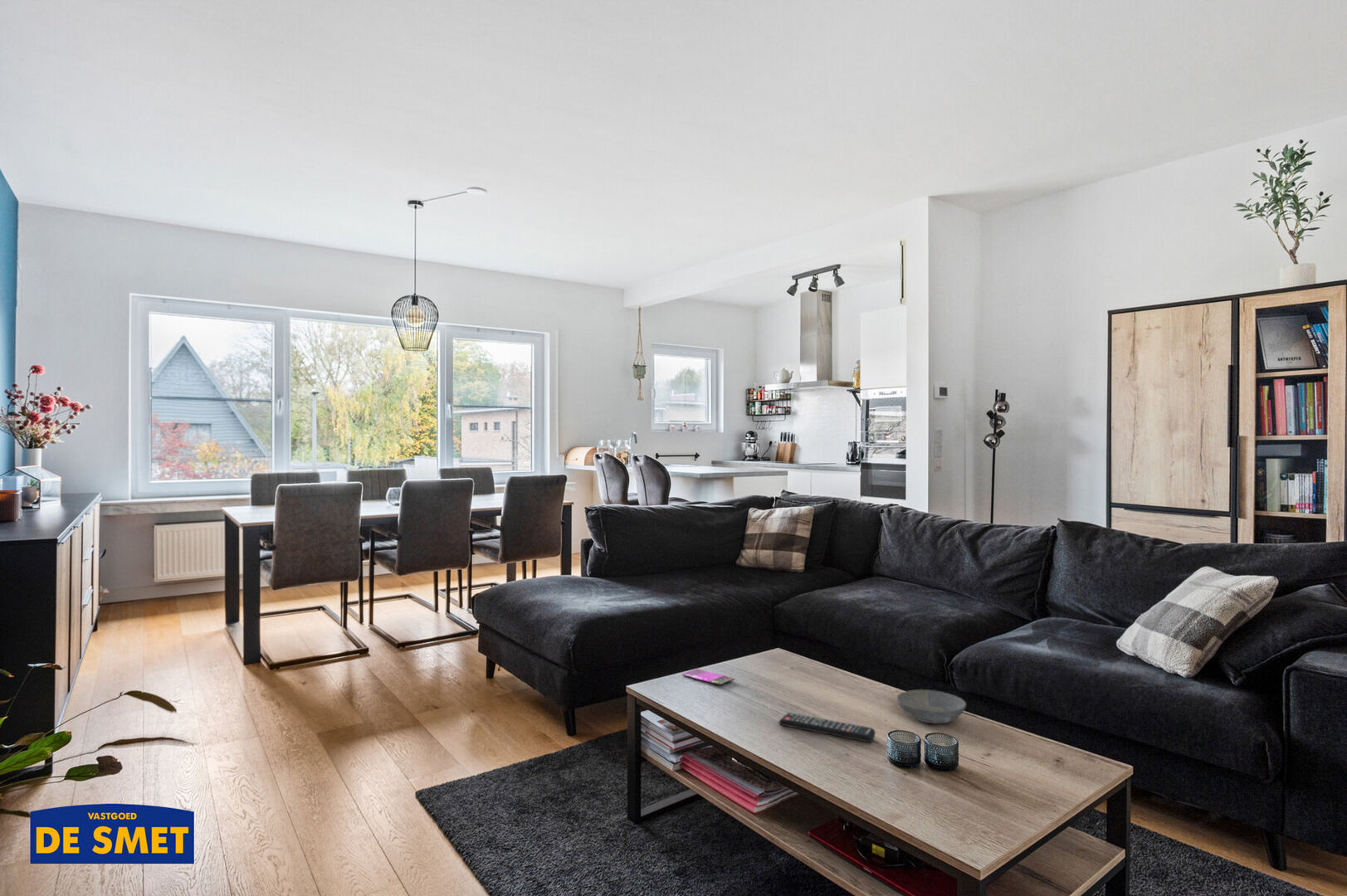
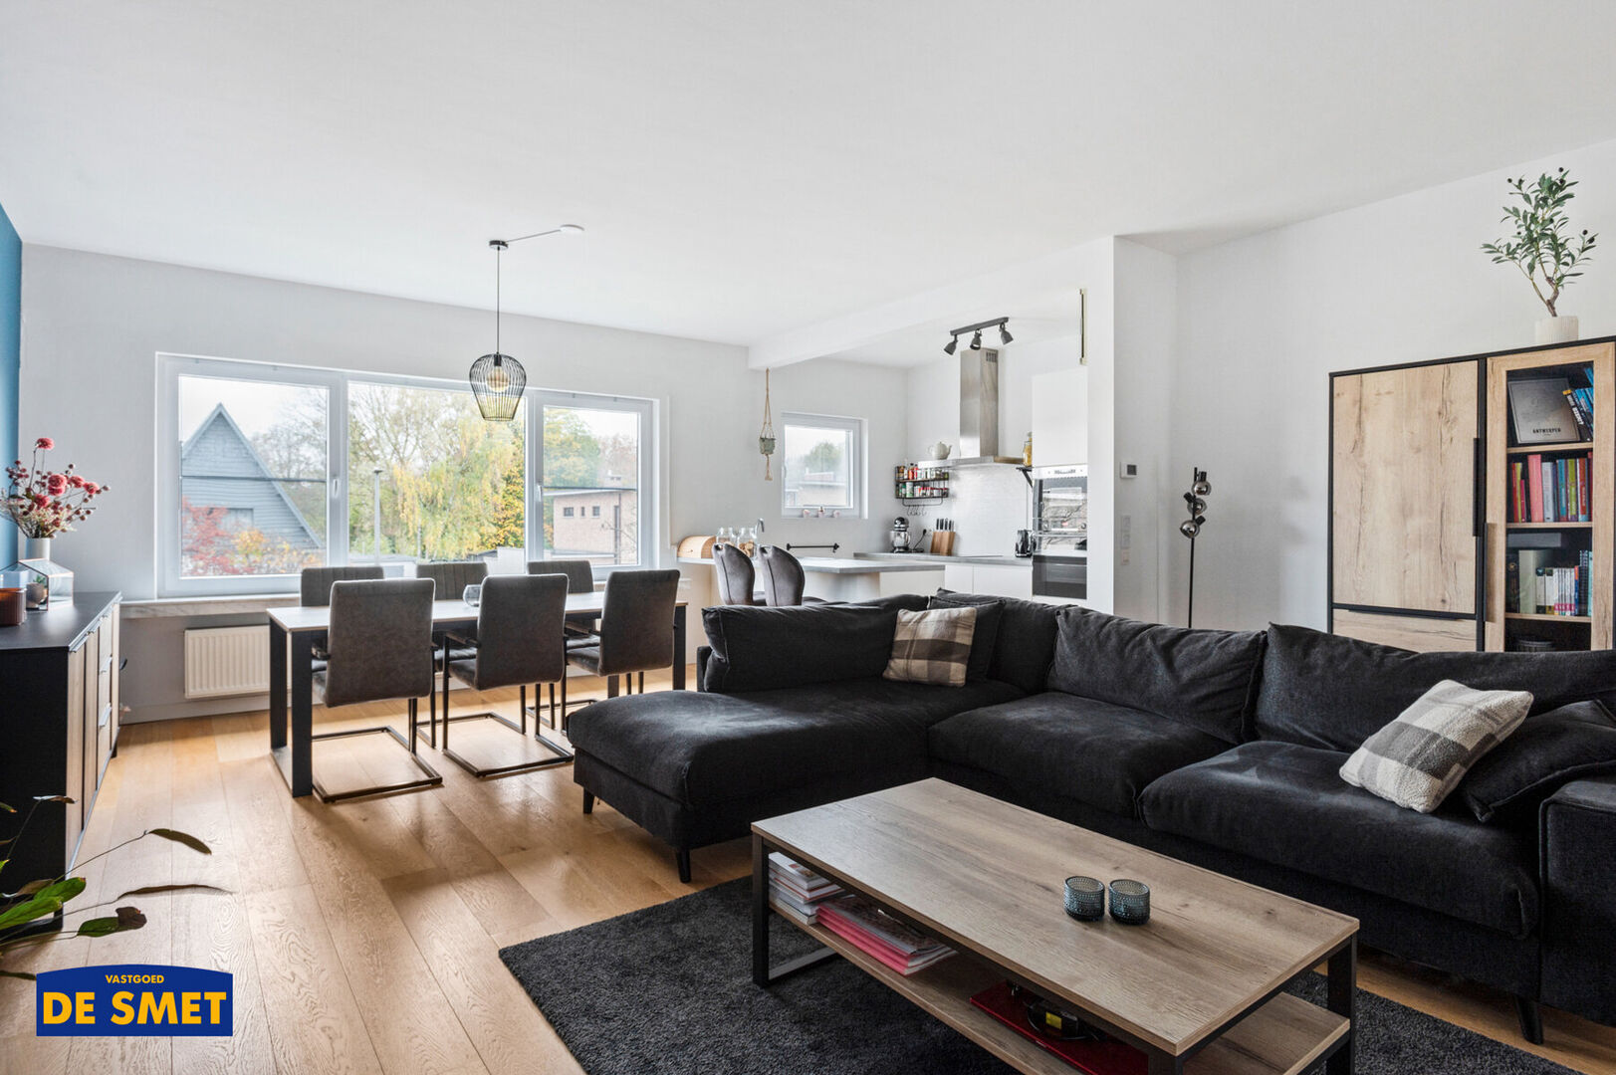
- bowl (930, 709)
- remote control (826, 727)
- smartphone (708, 676)
